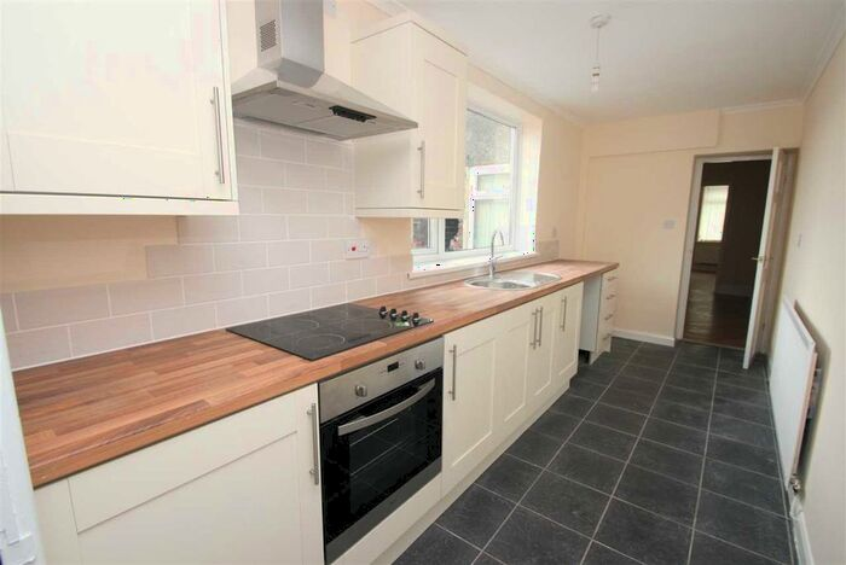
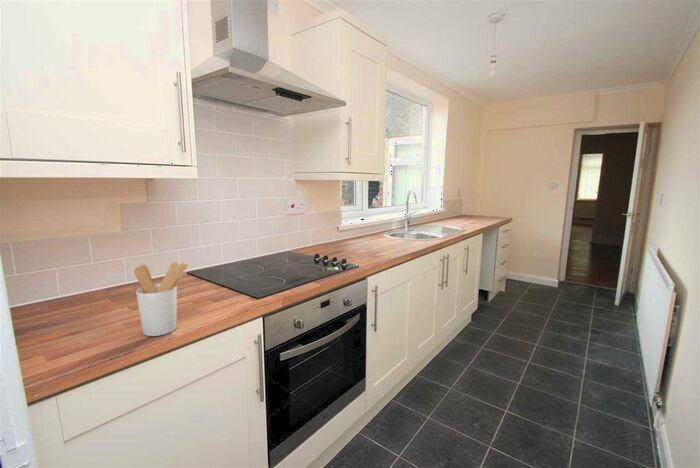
+ utensil holder (165, 295)
